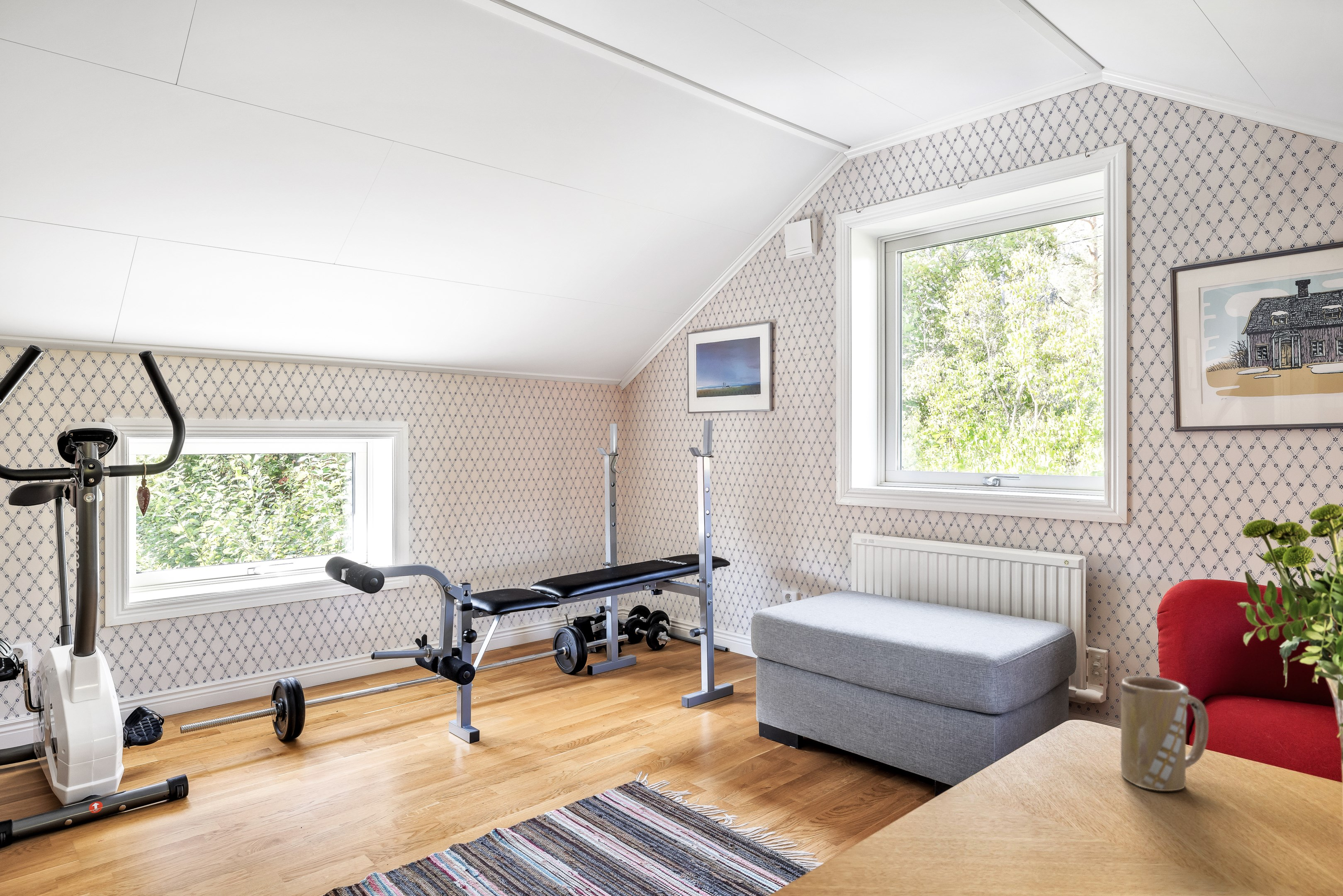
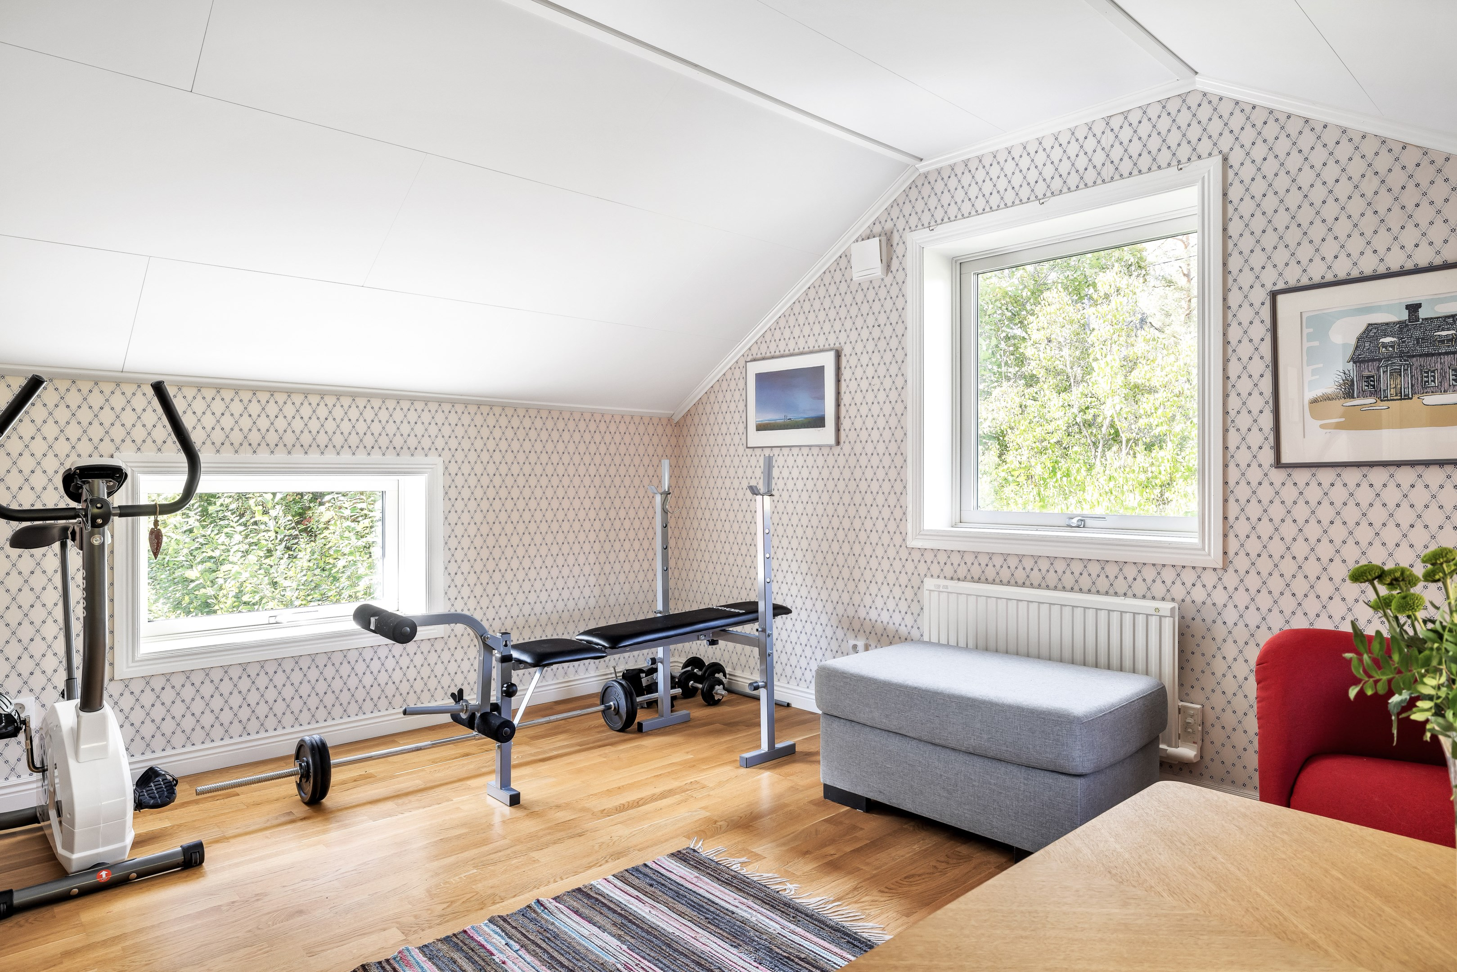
- mug (1160, 728)
